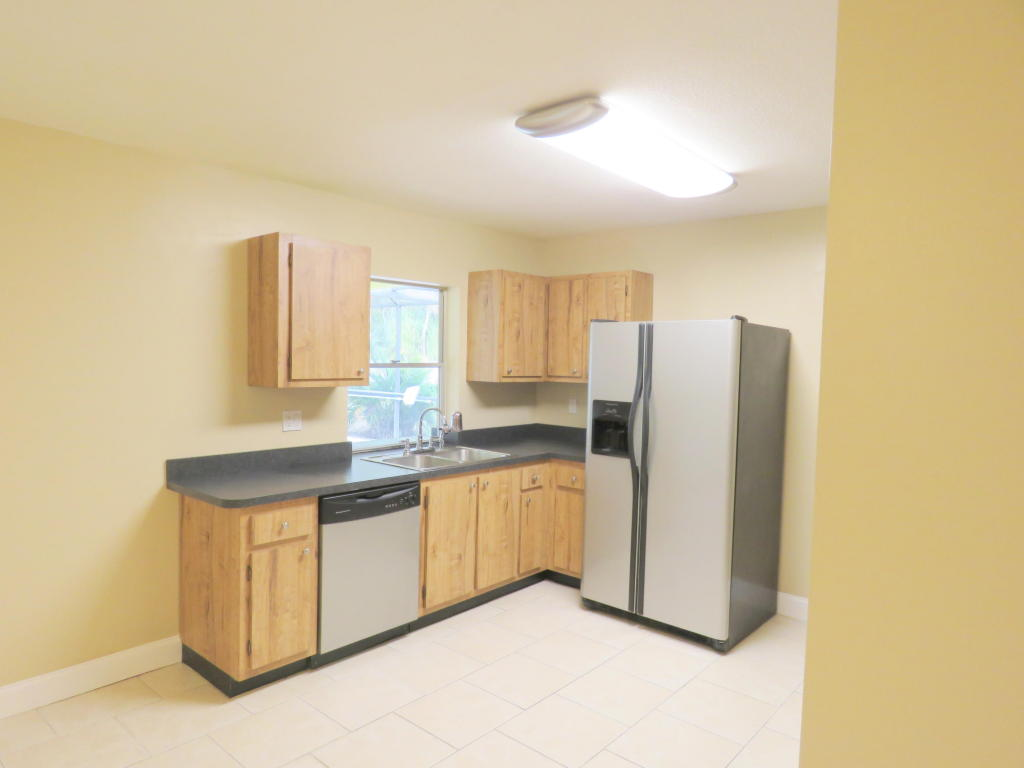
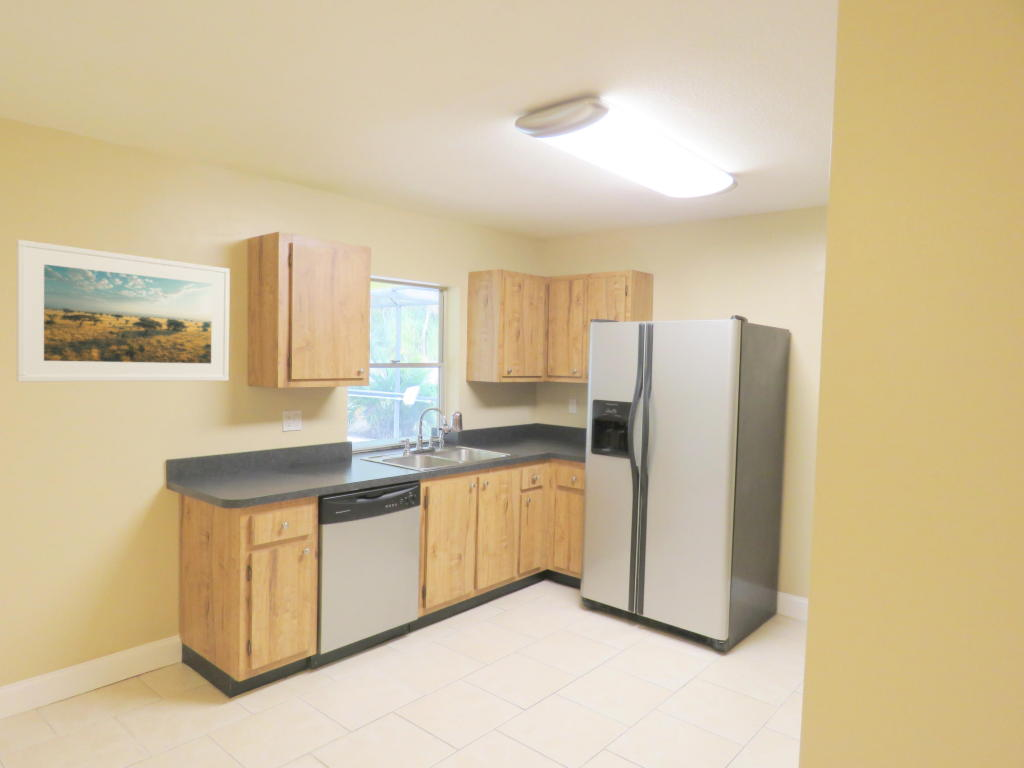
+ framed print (135, 318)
